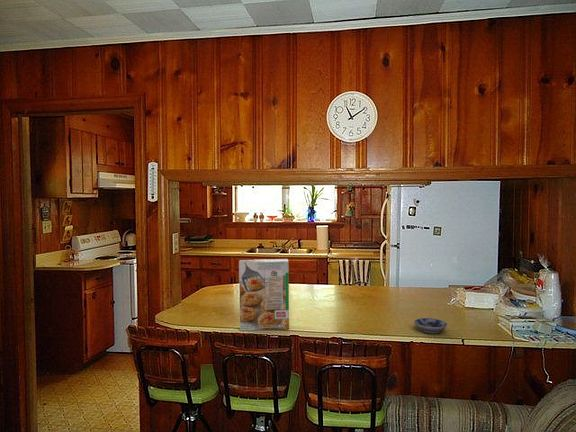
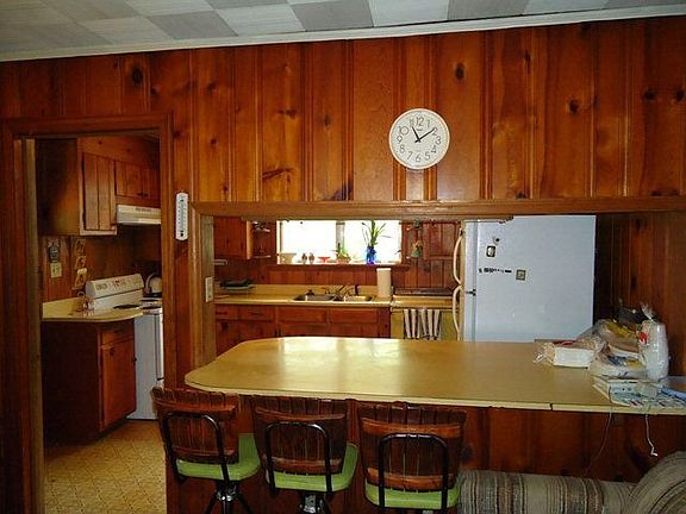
- cereal box (264, 294)
- bowl (430, 326)
